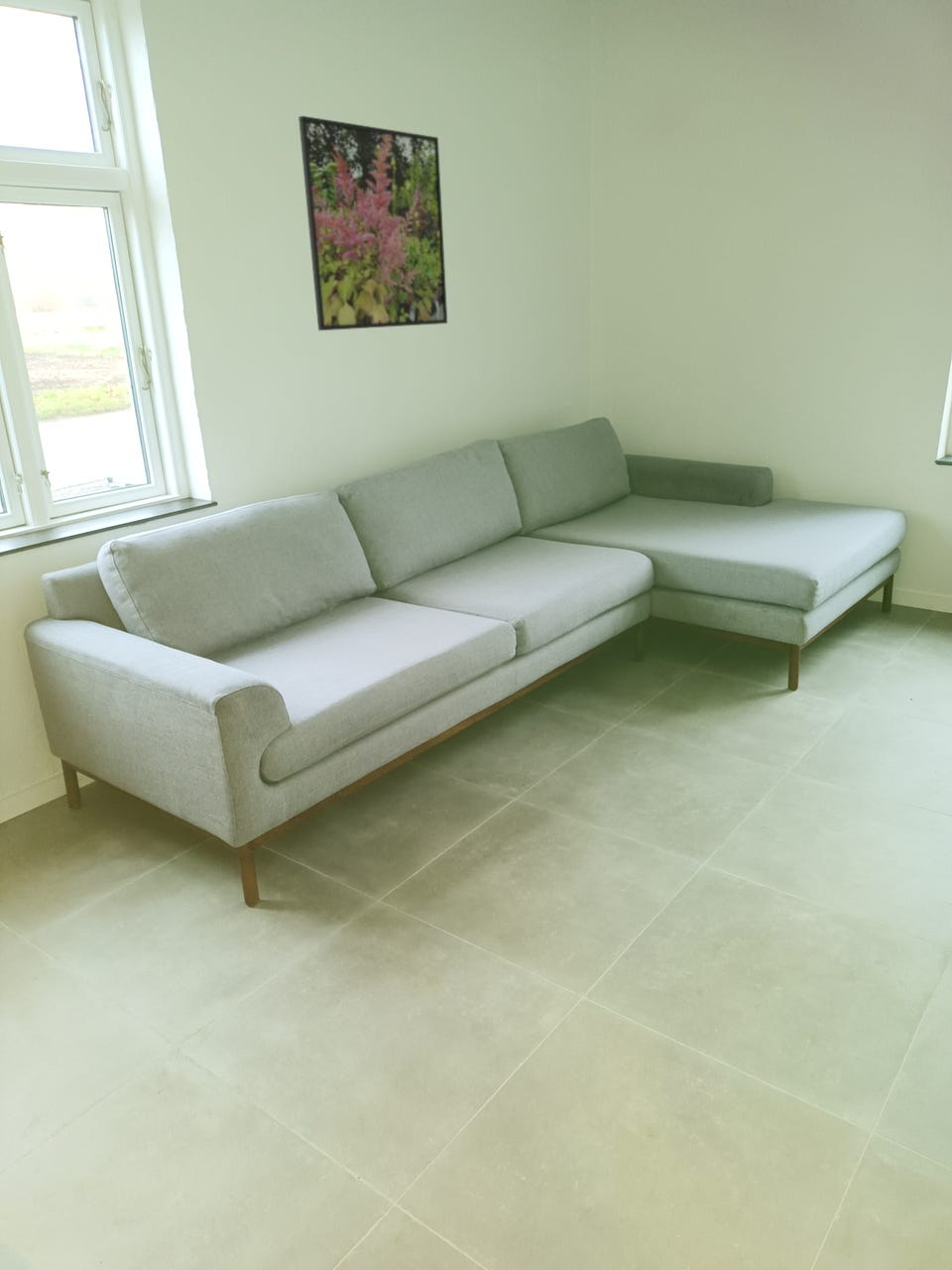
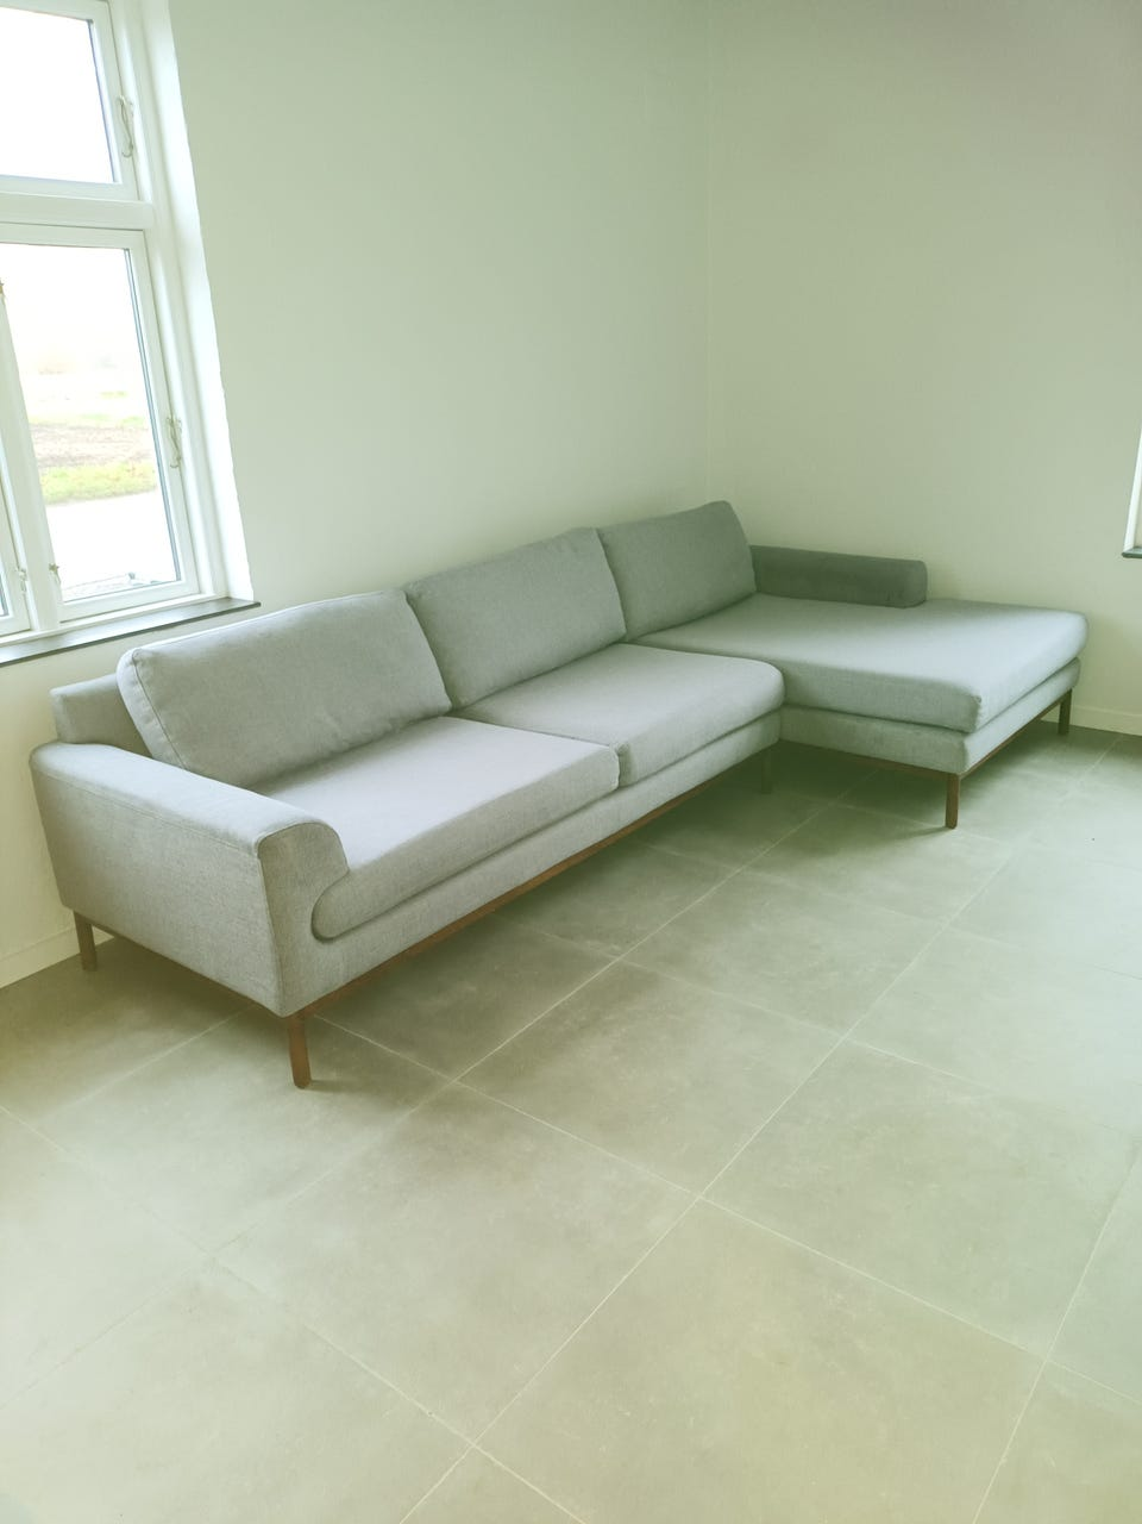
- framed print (380, 230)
